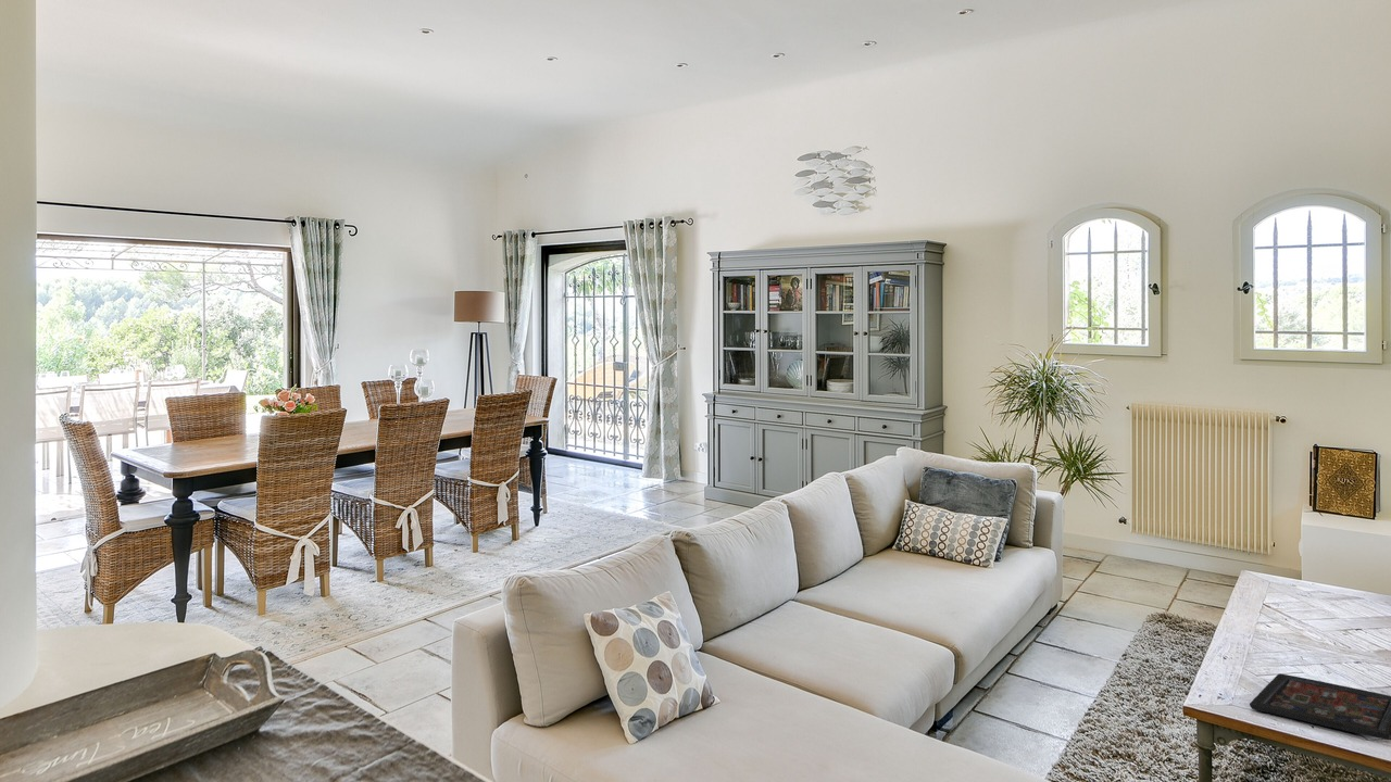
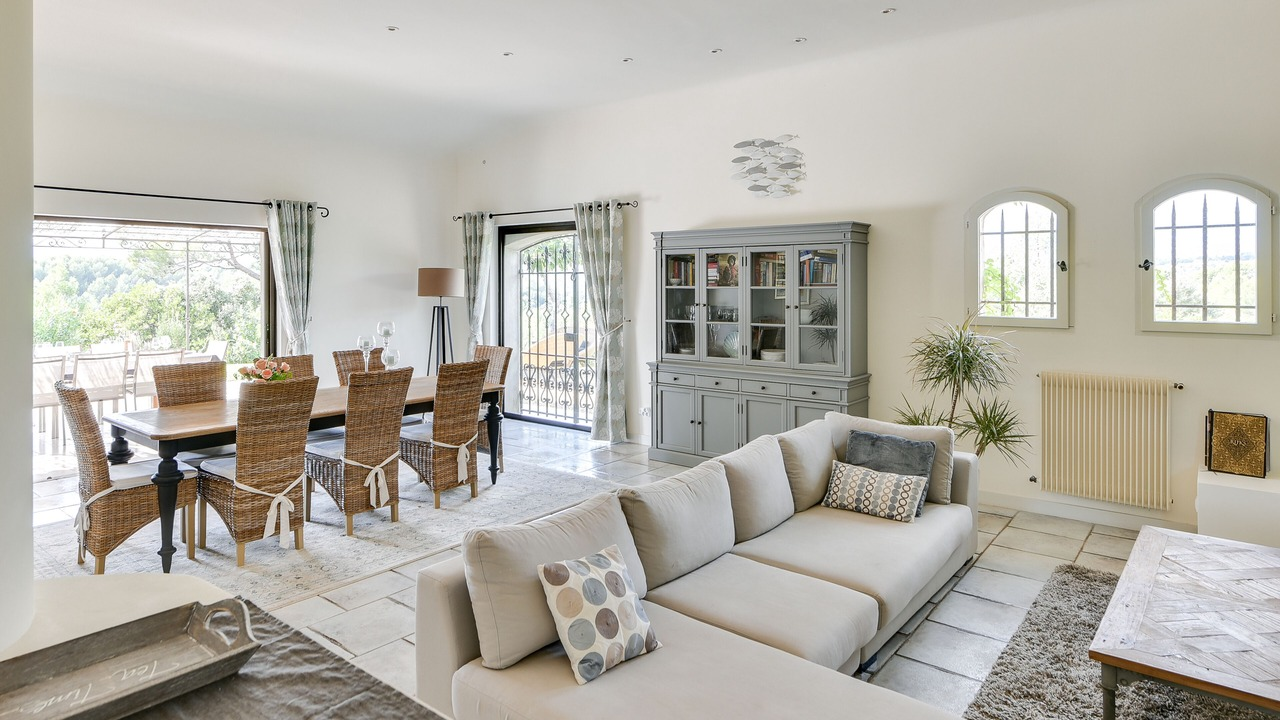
- decorative tray (1328, 703)
